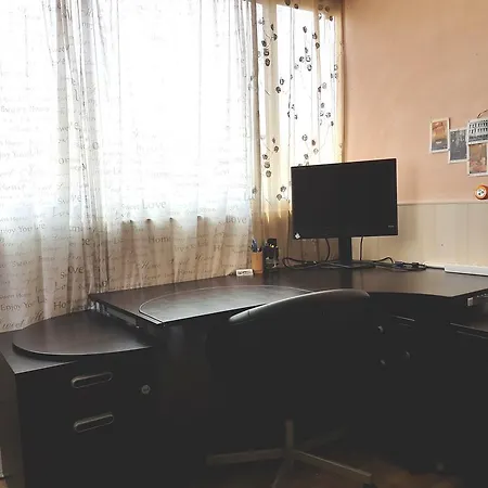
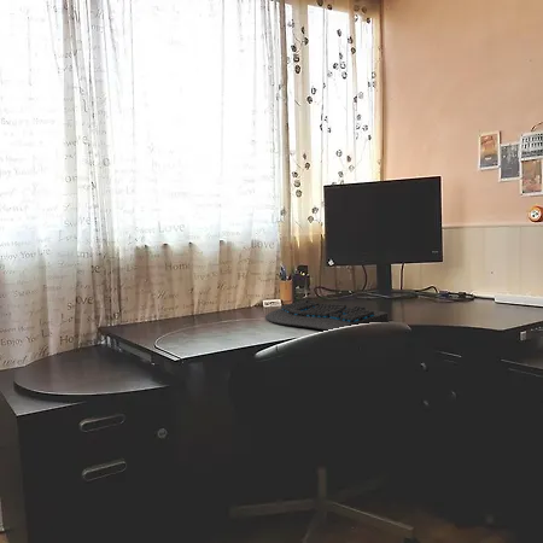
+ keyboard (321, 313)
